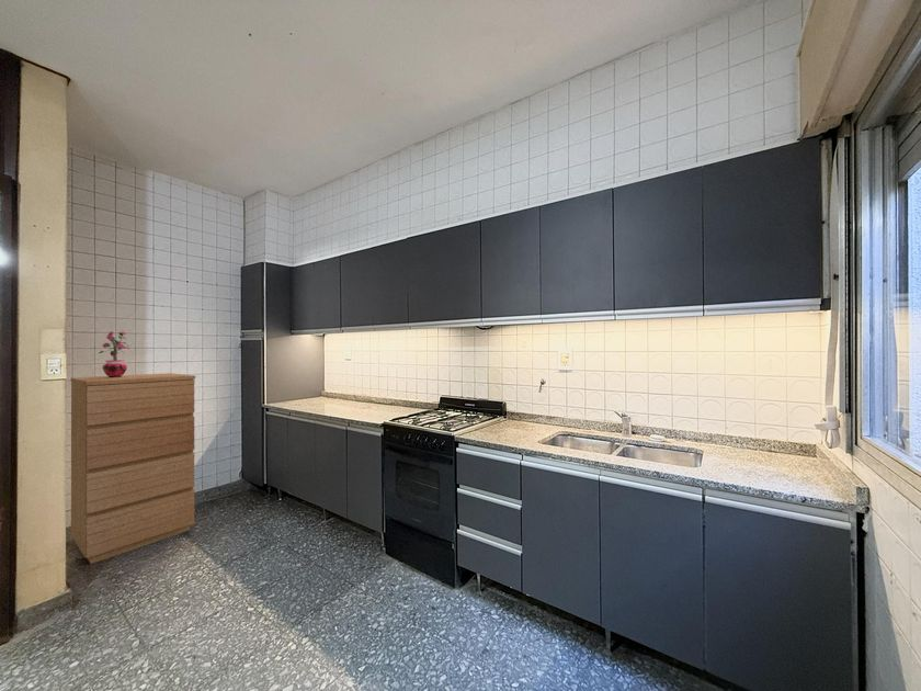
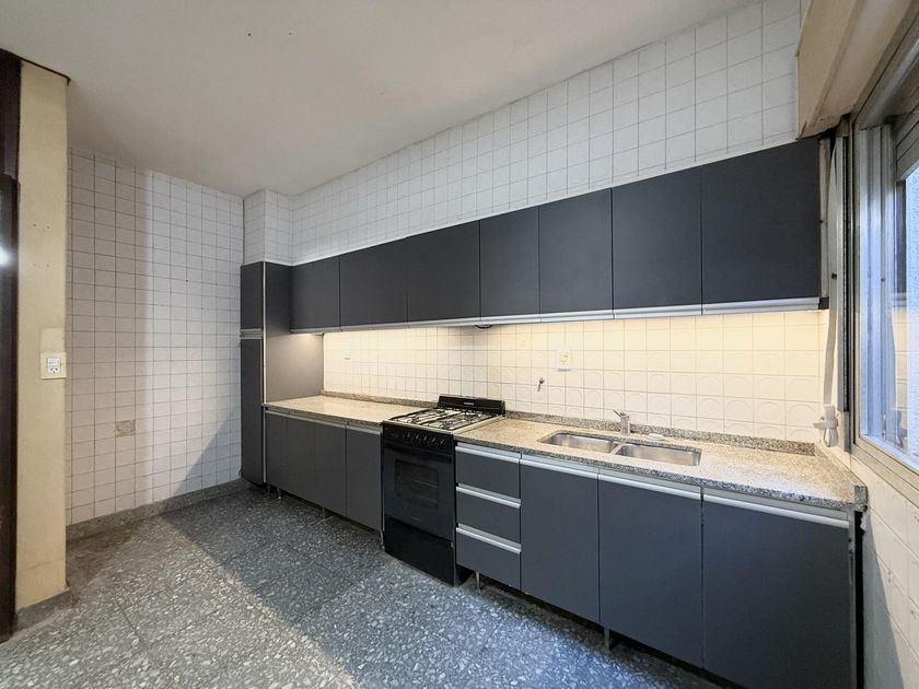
- dresser (134, 455)
- potted plant (113, 353)
